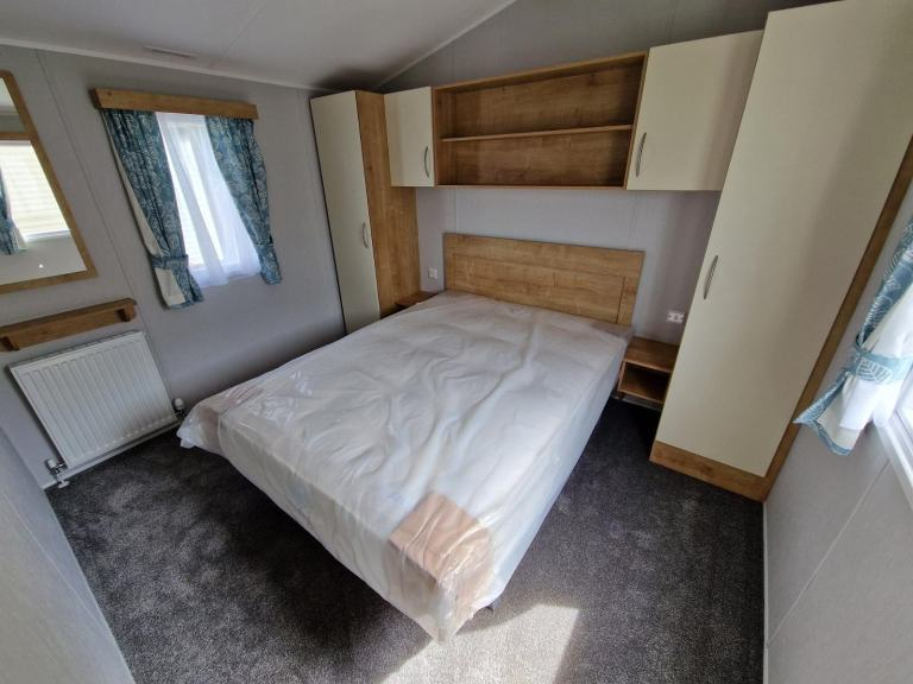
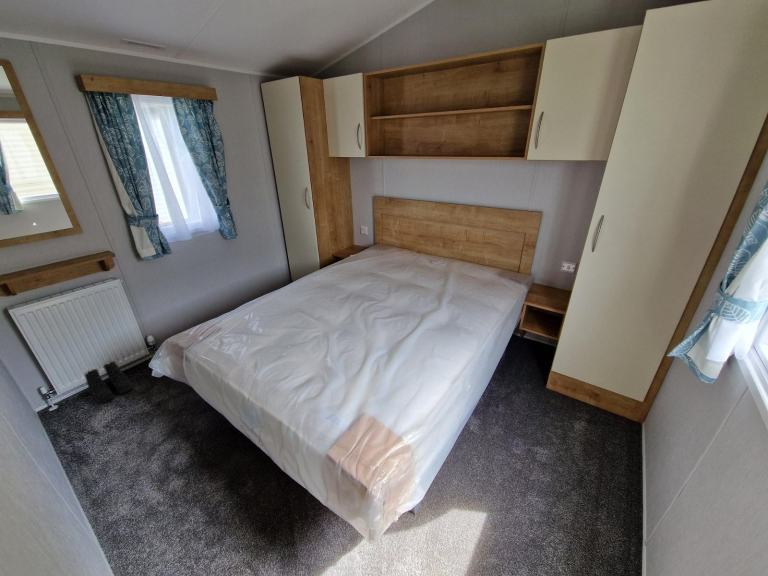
+ boots (109, 379)
